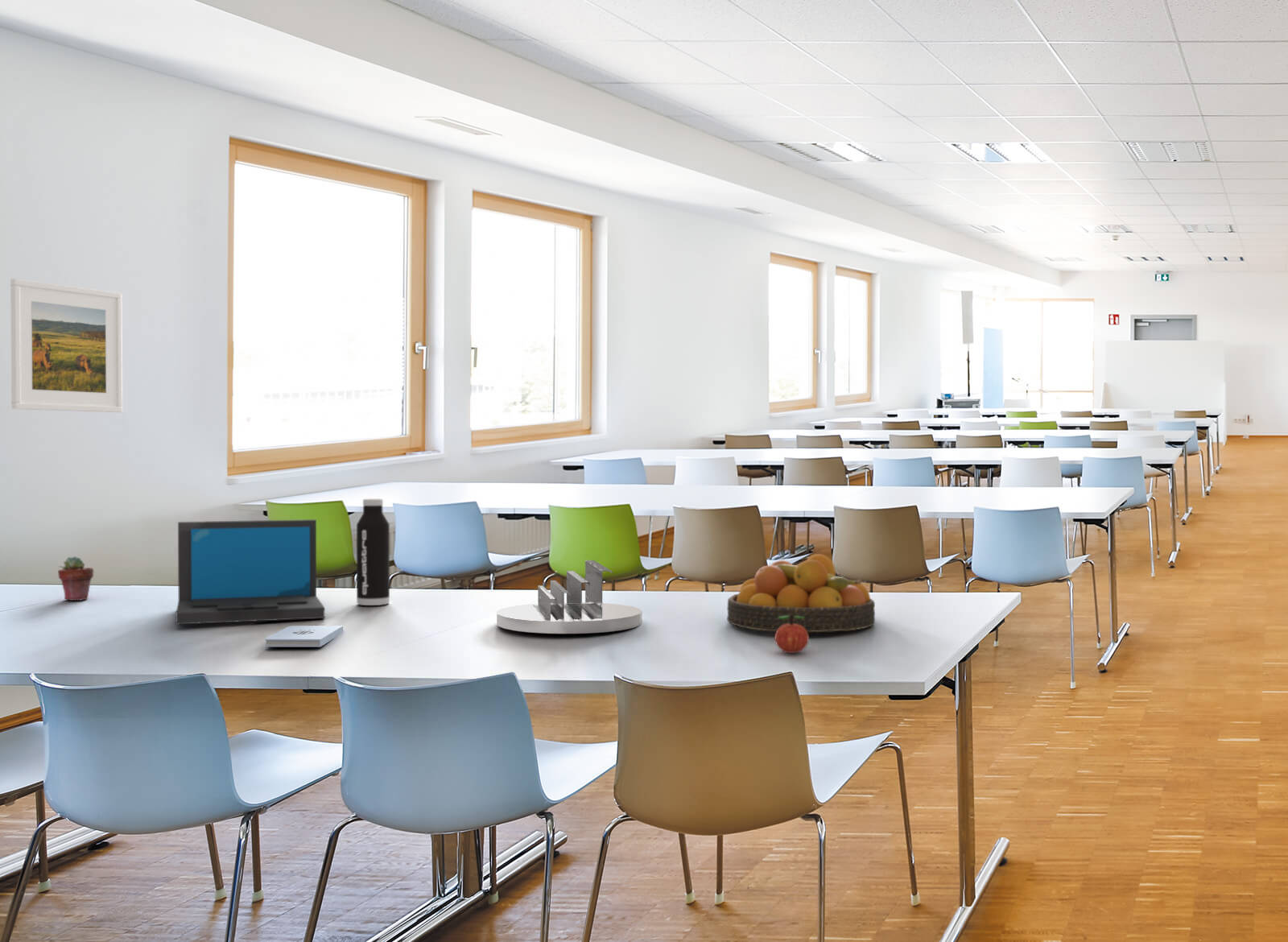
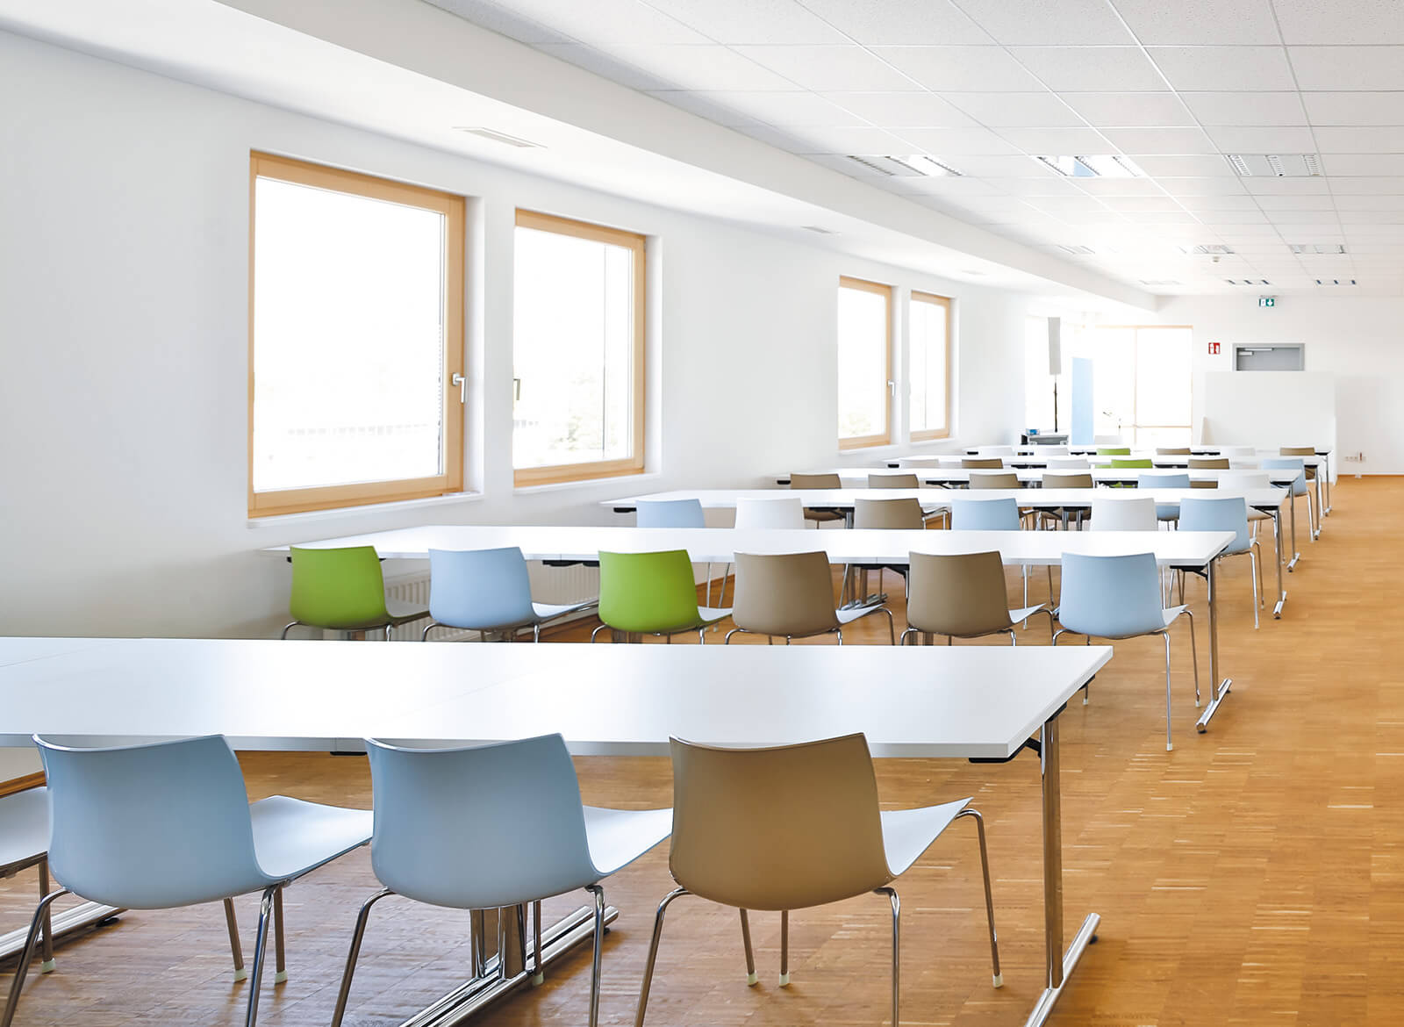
- fruit bowl (800, 589)
- notepad (304, 635)
- laptop (250, 568)
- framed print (68, 348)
- water bottle (373, 551)
- potted succulent (76, 577)
- desk organizer (569, 594)
- apple (791, 633)
